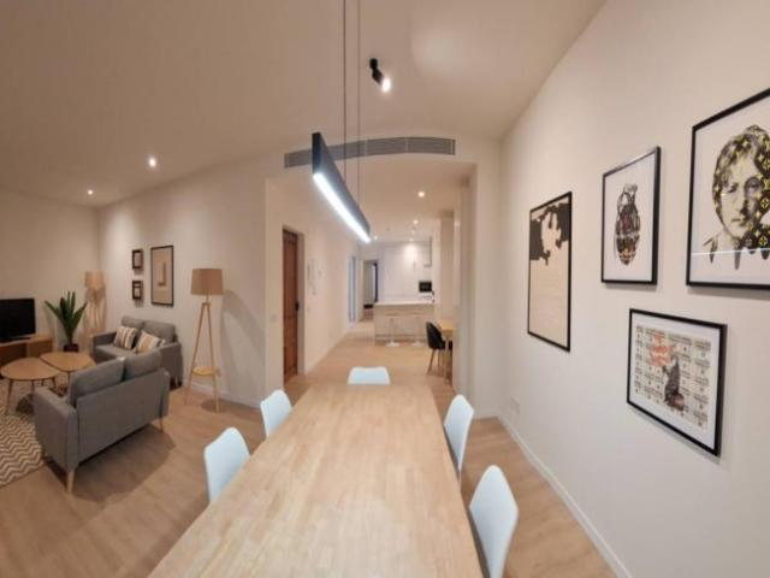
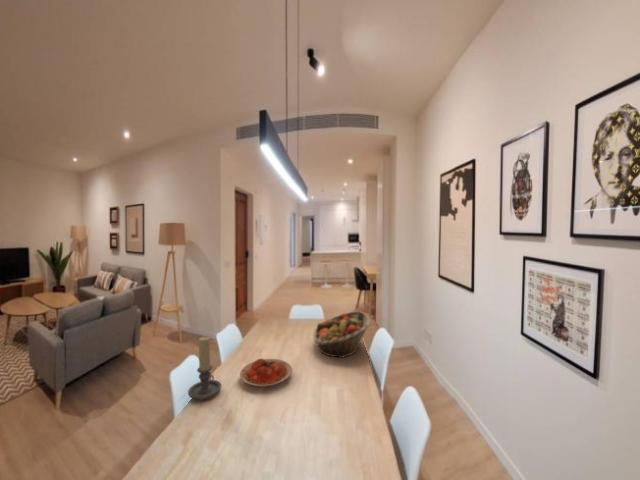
+ candle holder (206, 363)
+ fruit basket (341, 331)
+ plate (266, 368)
